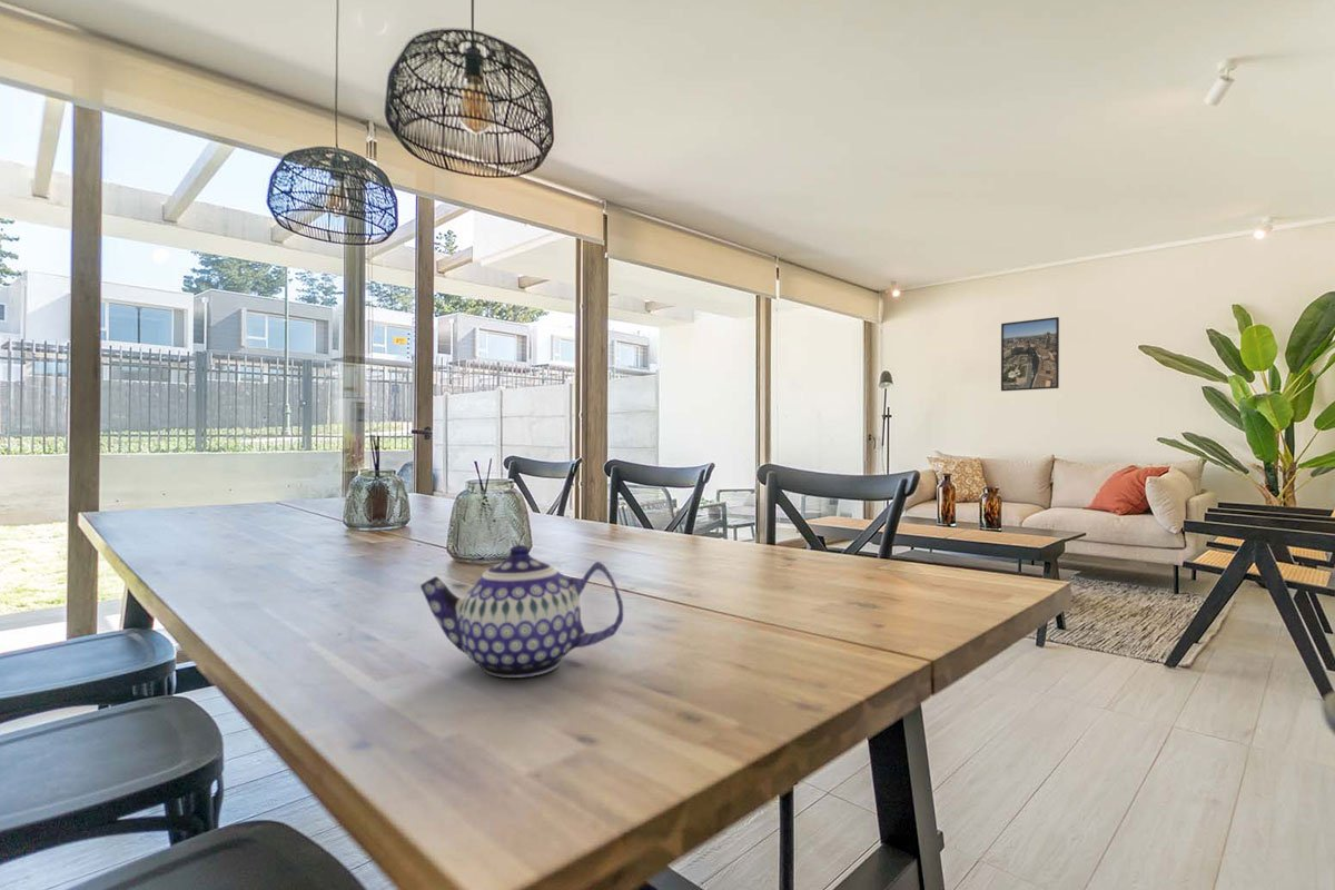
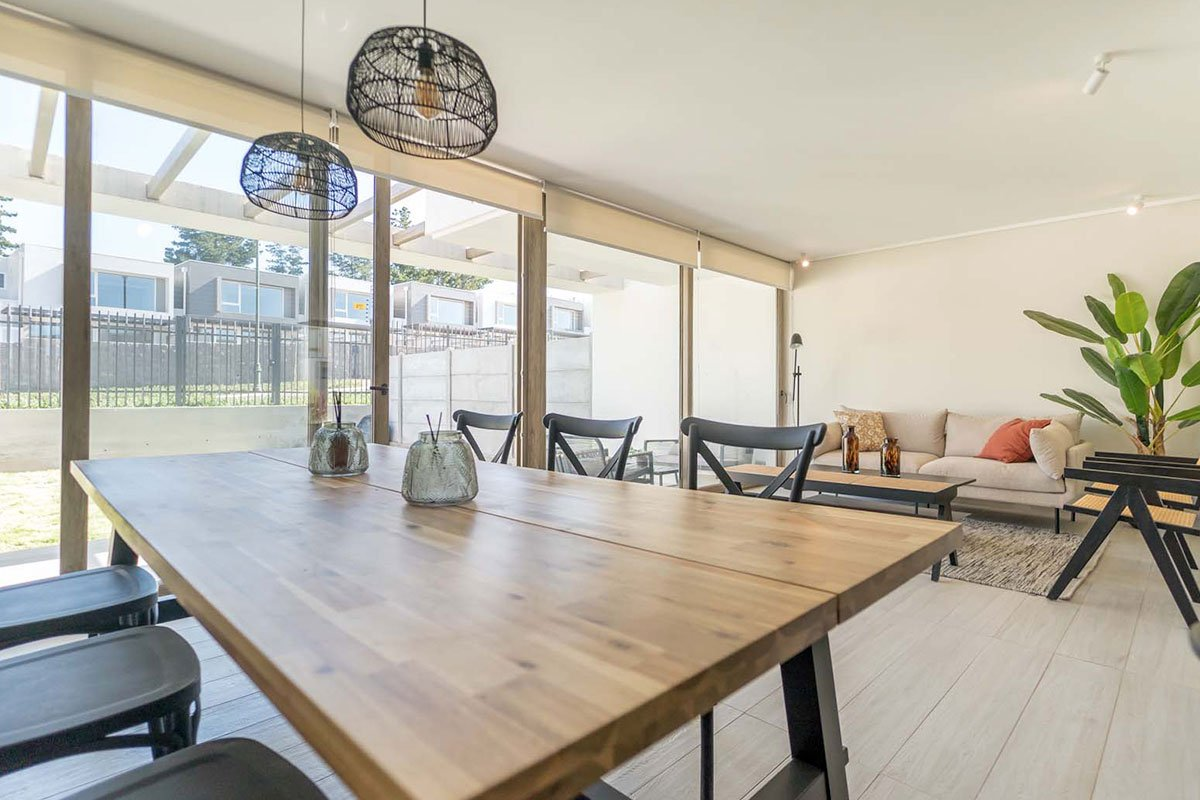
- teapot (523, 604)
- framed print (1029, 355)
